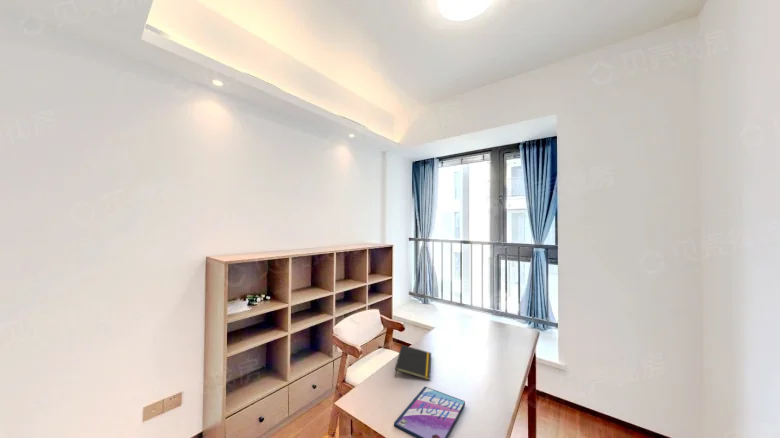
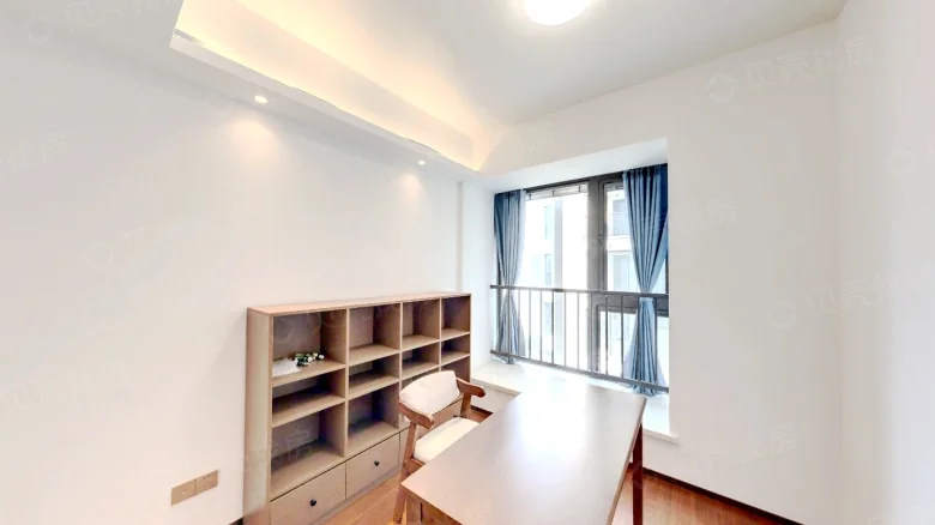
- video game case (431, 413)
- notepad (414, 360)
